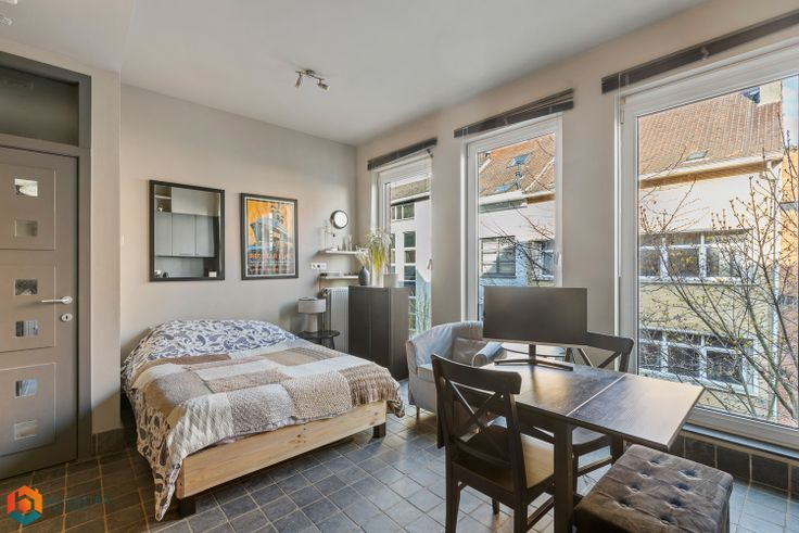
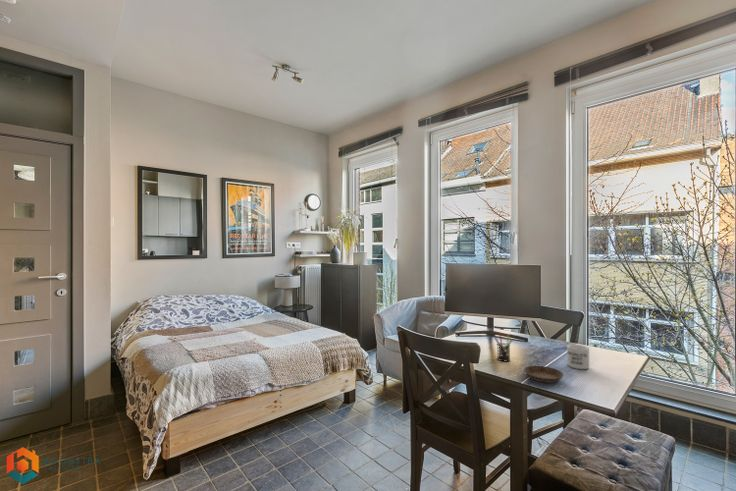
+ pen holder (504, 347)
+ mug (578, 355)
+ saucer (543, 374)
